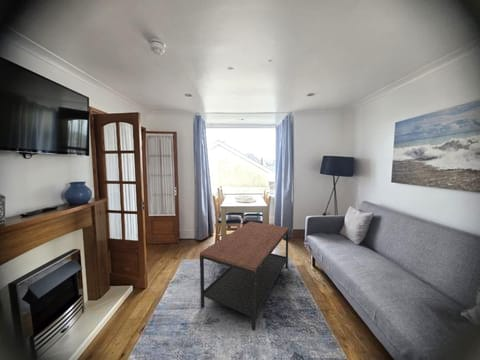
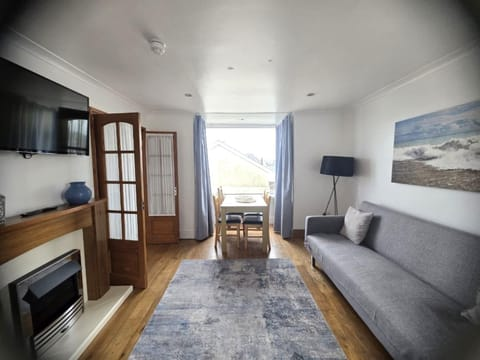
- coffee table (251, 260)
